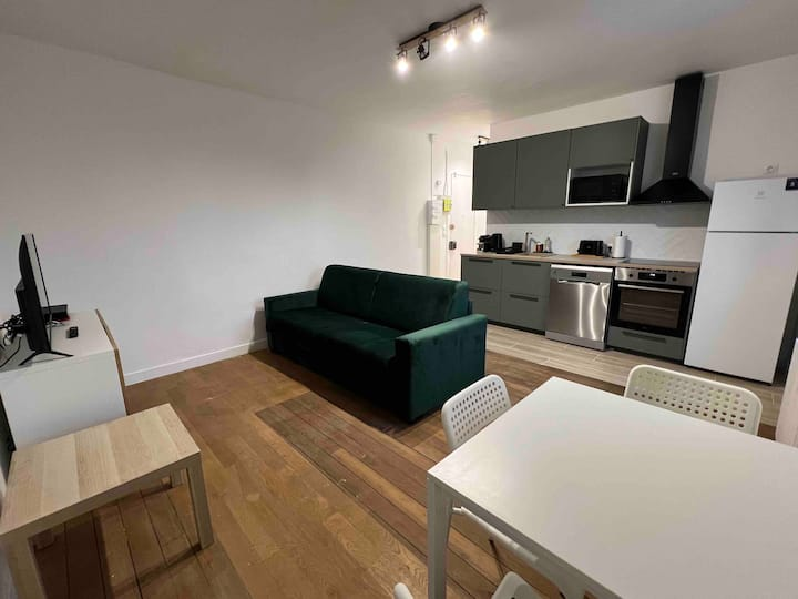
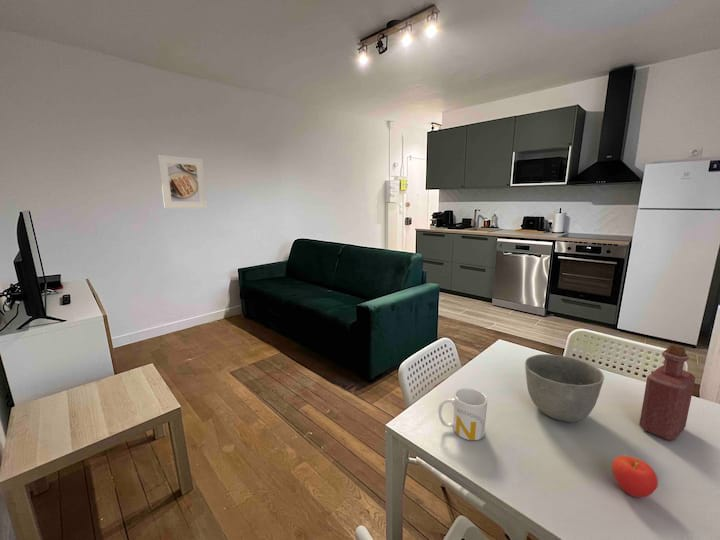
+ bowl (560, 389)
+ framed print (183, 183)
+ bottle (669, 388)
+ apple (634, 476)
+ mug (464, 414)
